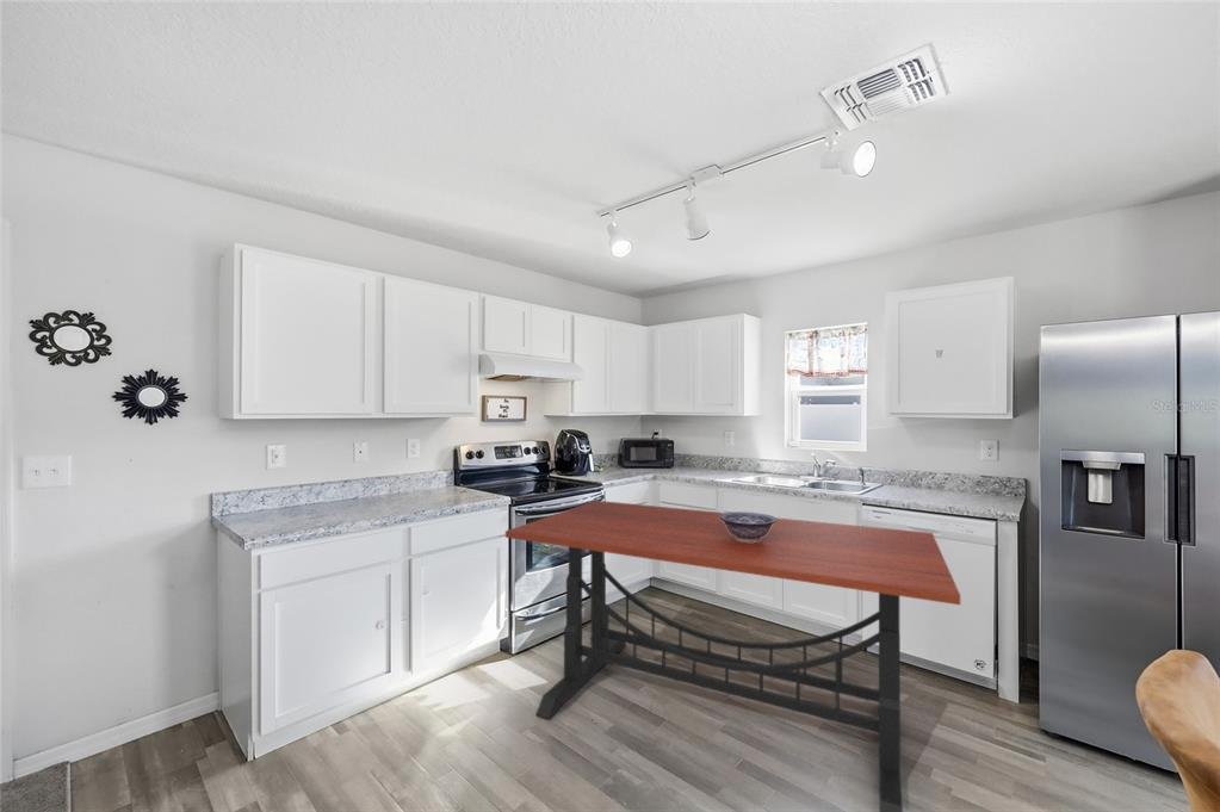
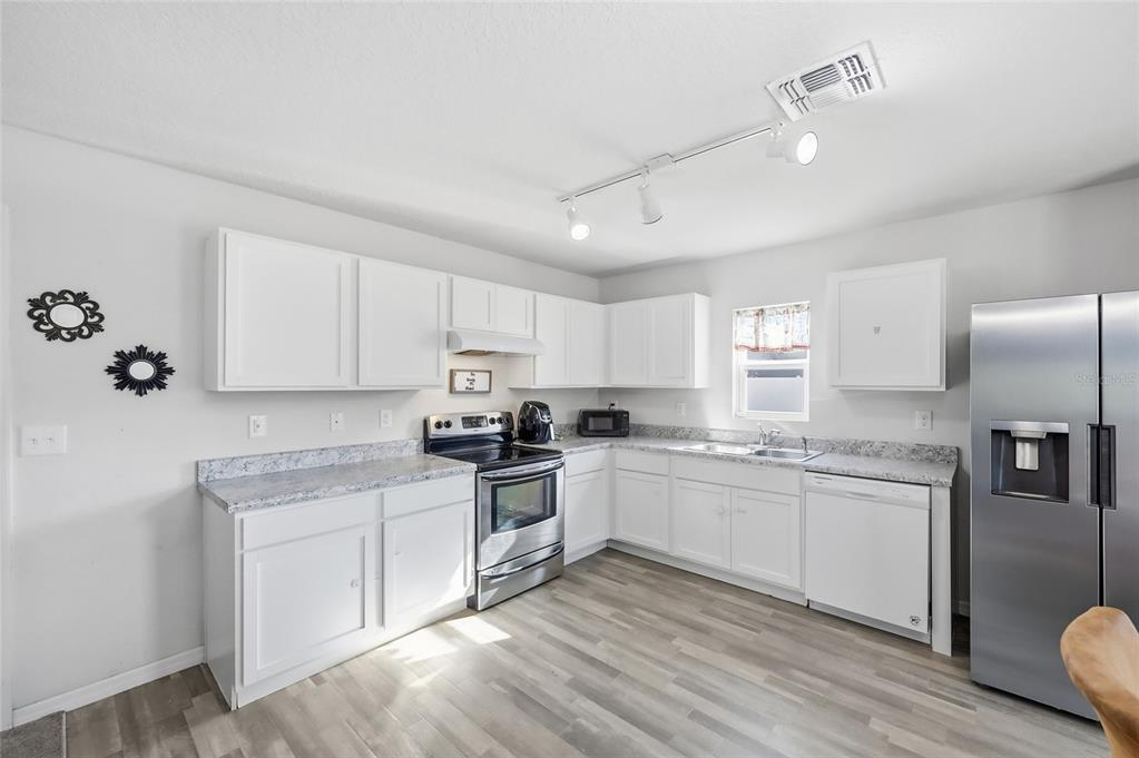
- dining table (713, 636)
- decorative bowl (748, 527)
